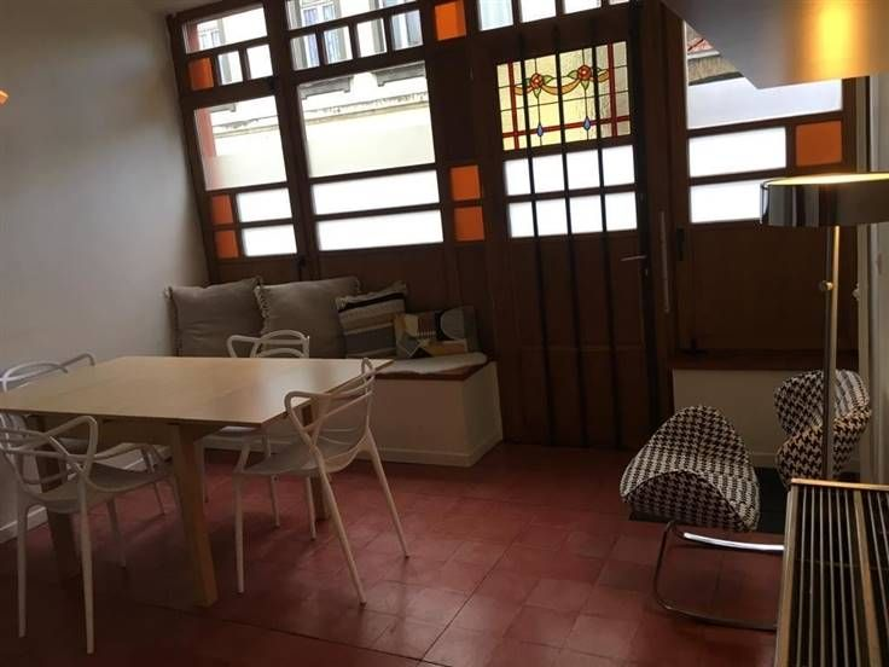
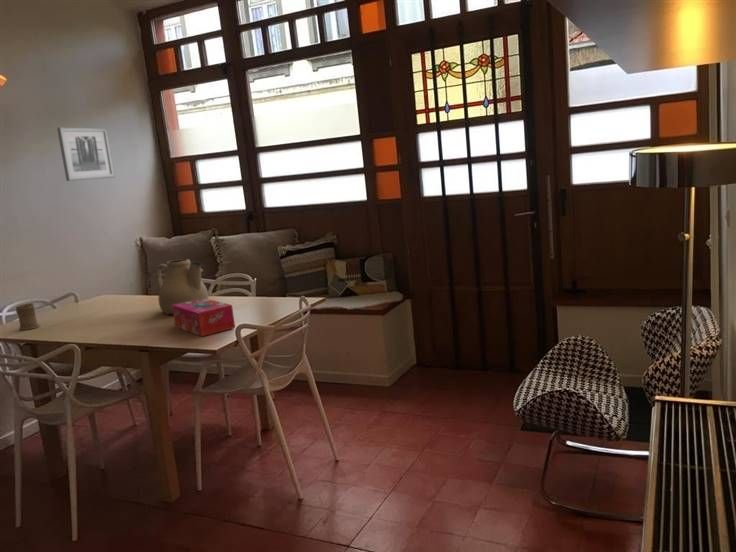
+ tissue box (202, 316)
+ mug (25, 316)
+ teapot (179, 285)
+ wall art (87, 153)
